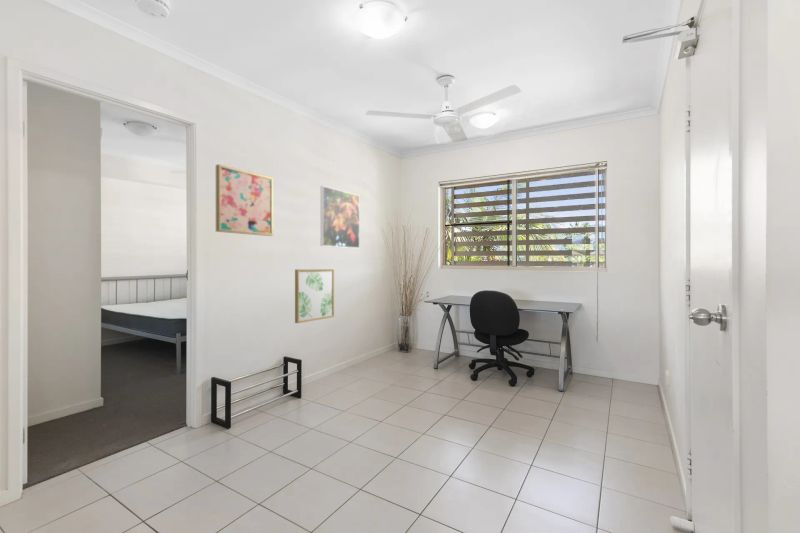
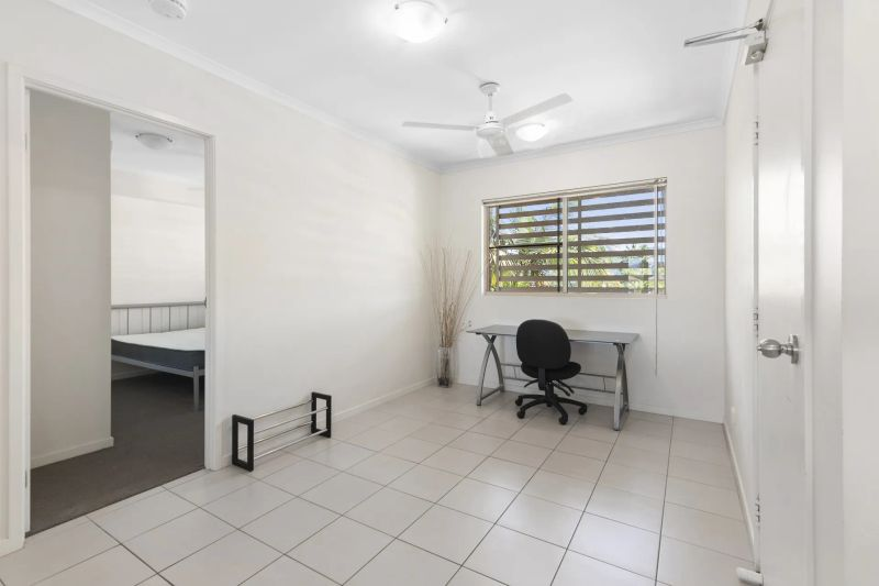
- wall art (246, 202)
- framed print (341, 219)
- wall art (315, 294)
